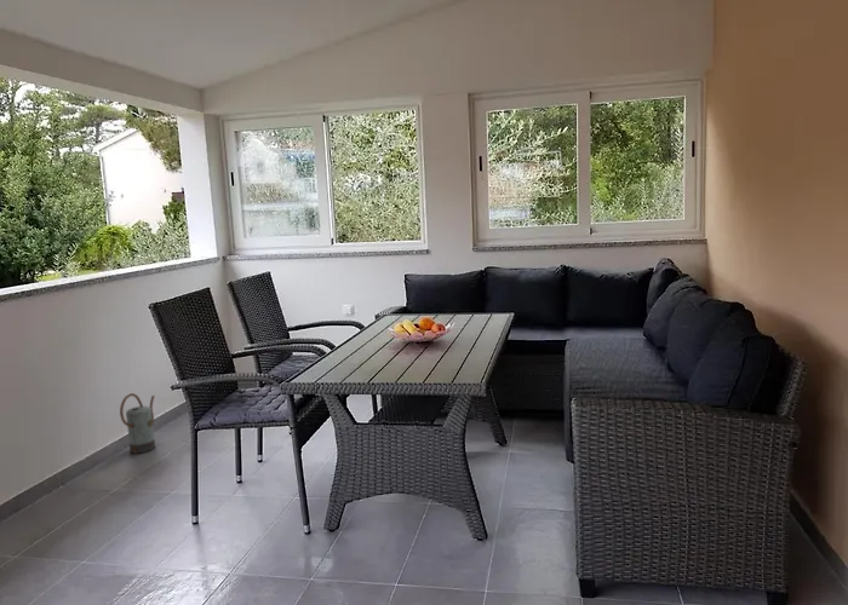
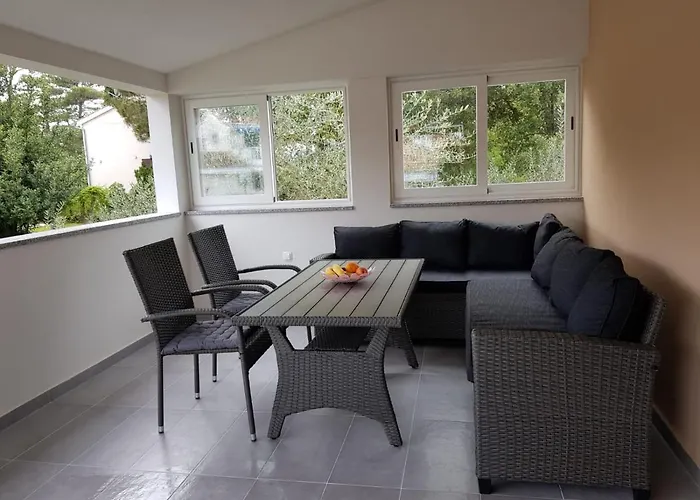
- watering can (139, 420)
